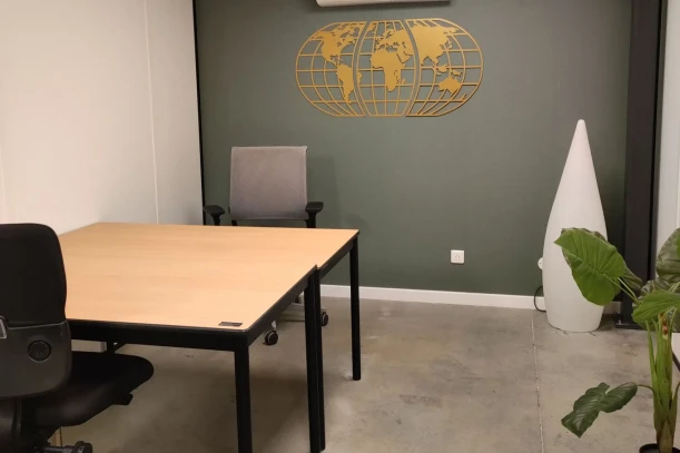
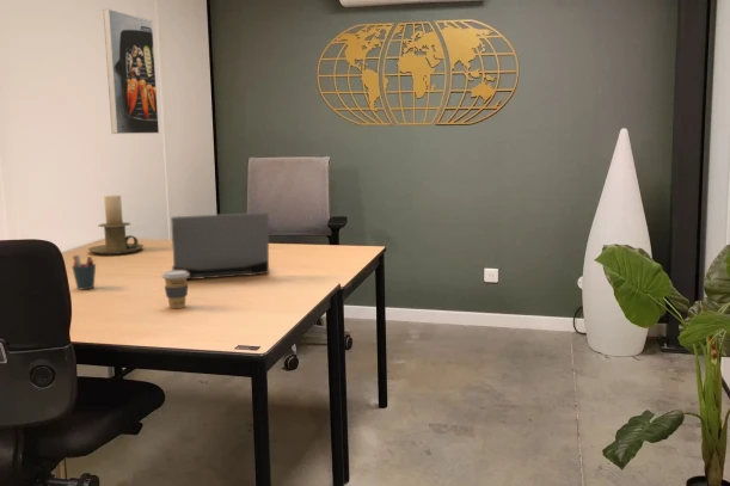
+ candle holder (114, 222)
+ coffee cup (176, 289)
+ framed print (133, 75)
+ laptop computer (219, 241)
+ pen holder (84, 270)
